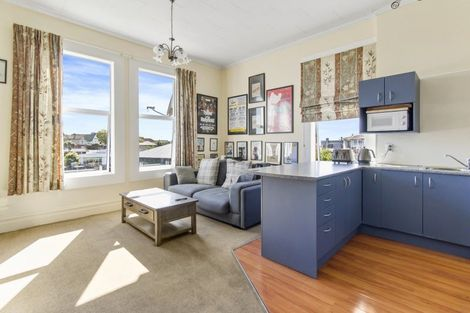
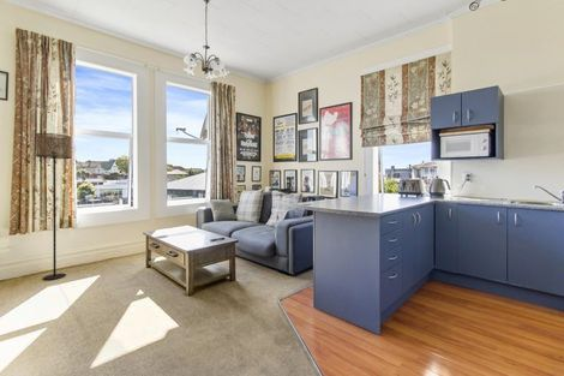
+ floor lamp (54, 205)
